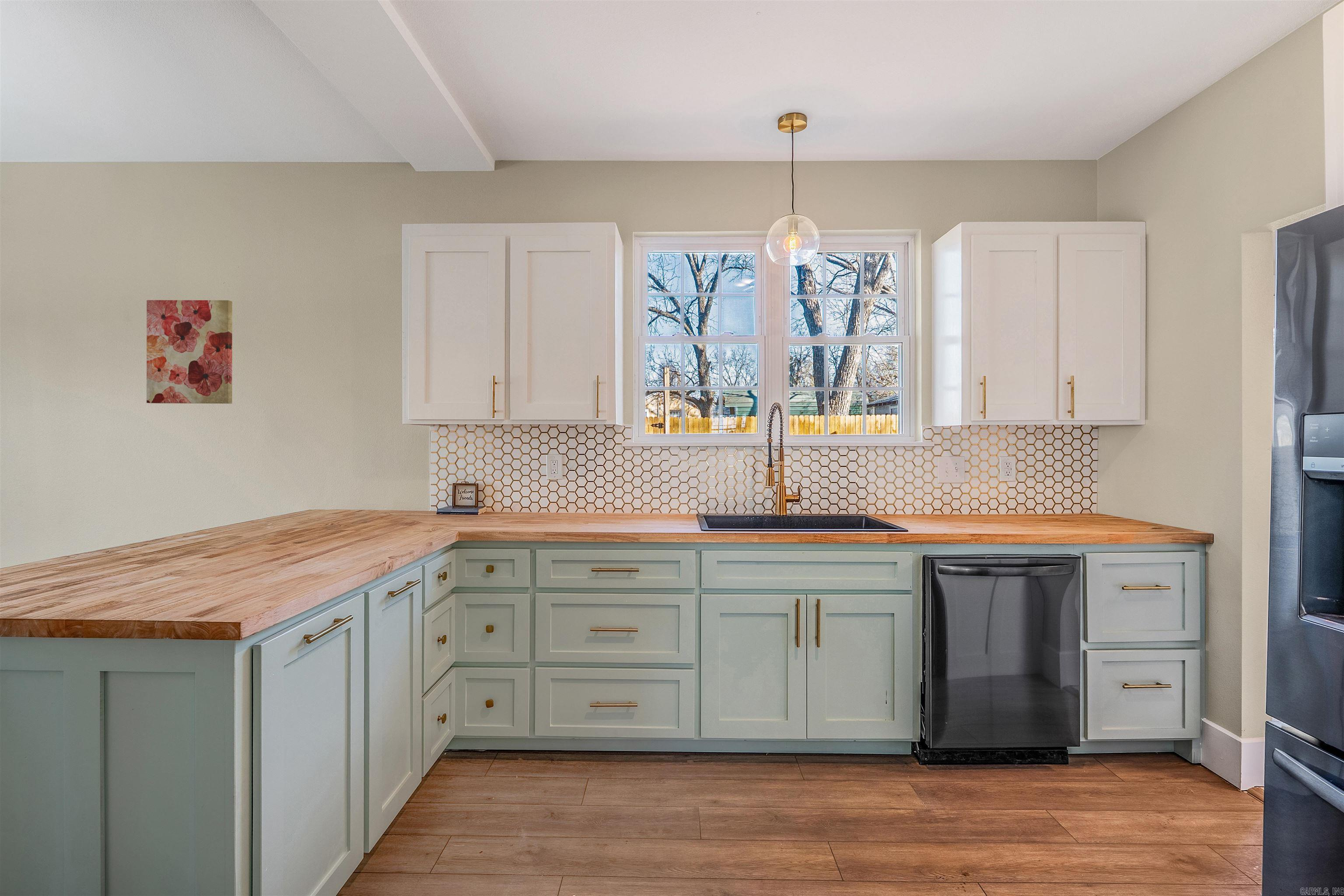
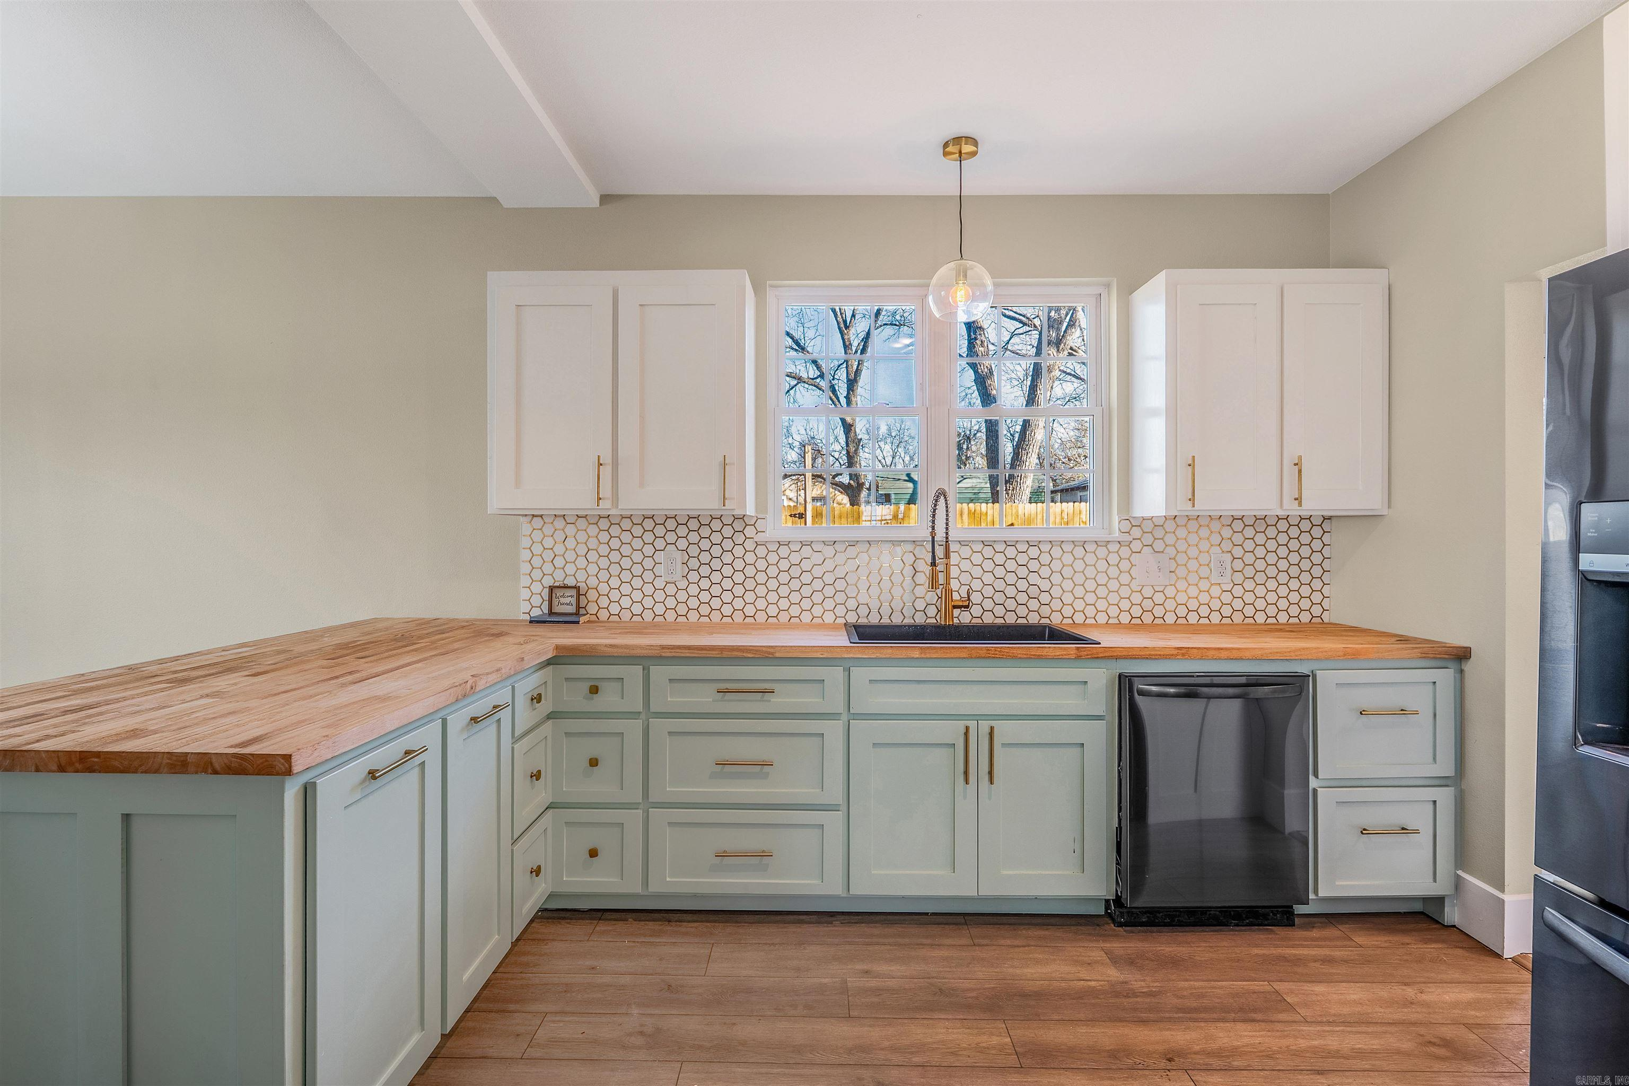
- wall art (189, 352)
